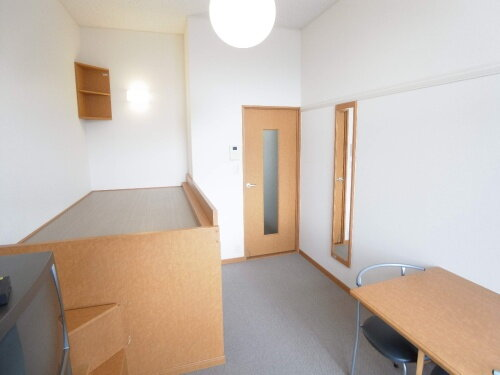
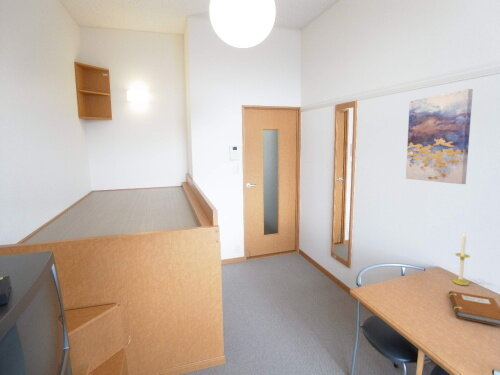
+ notebook (474, 306)
+ candle (462, 257)
+ wall art (435, 139)
